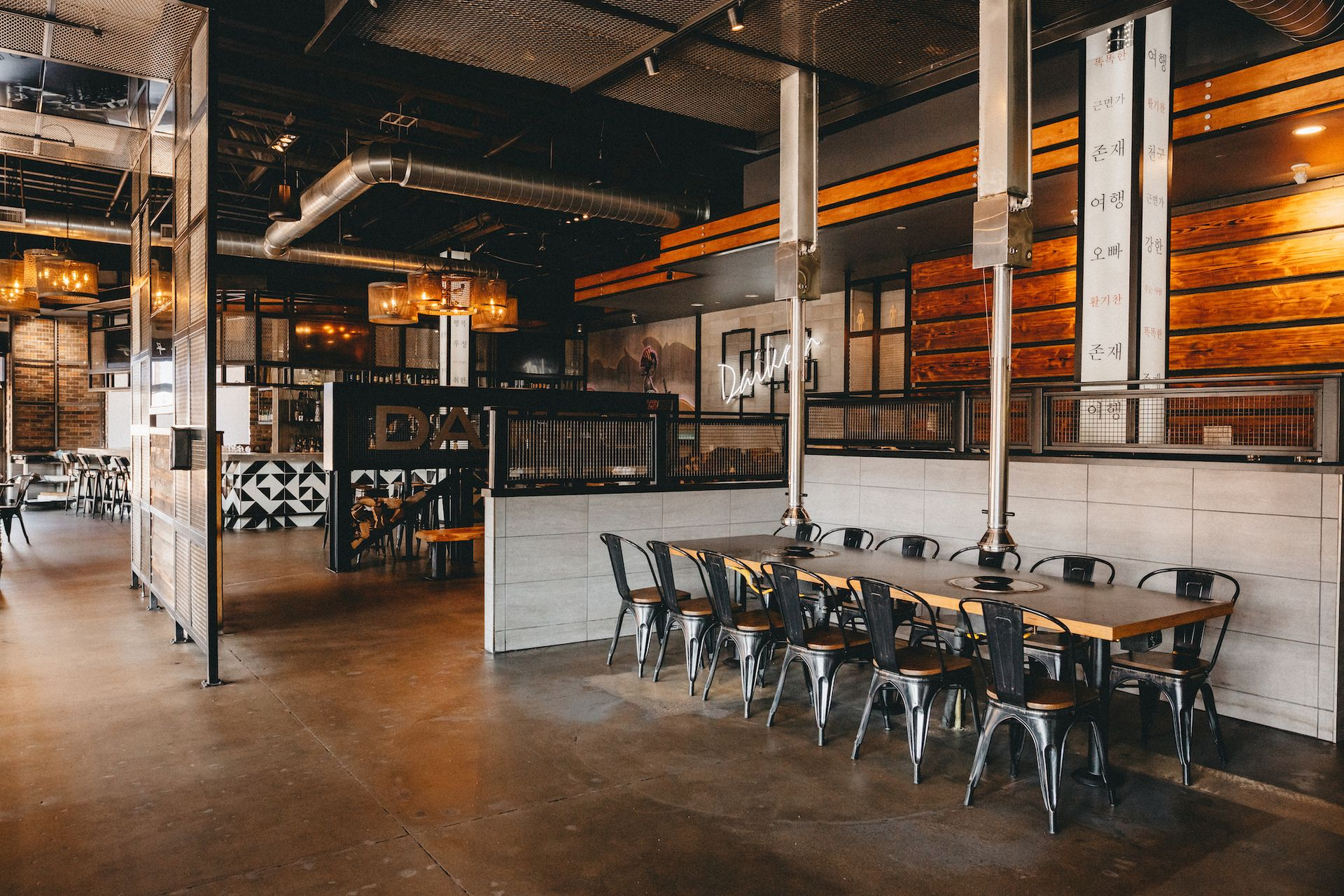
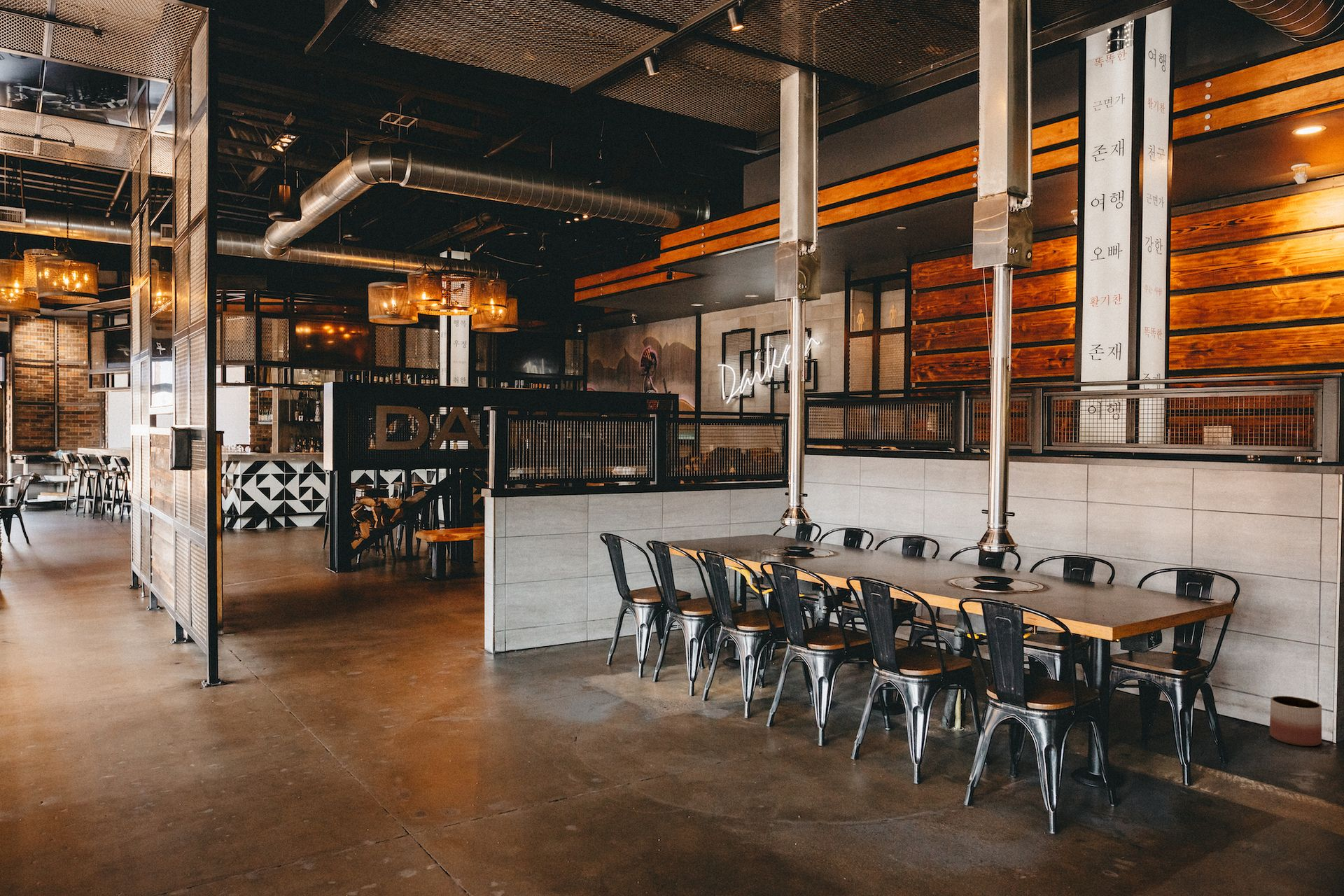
+ planter (1295, 720)
